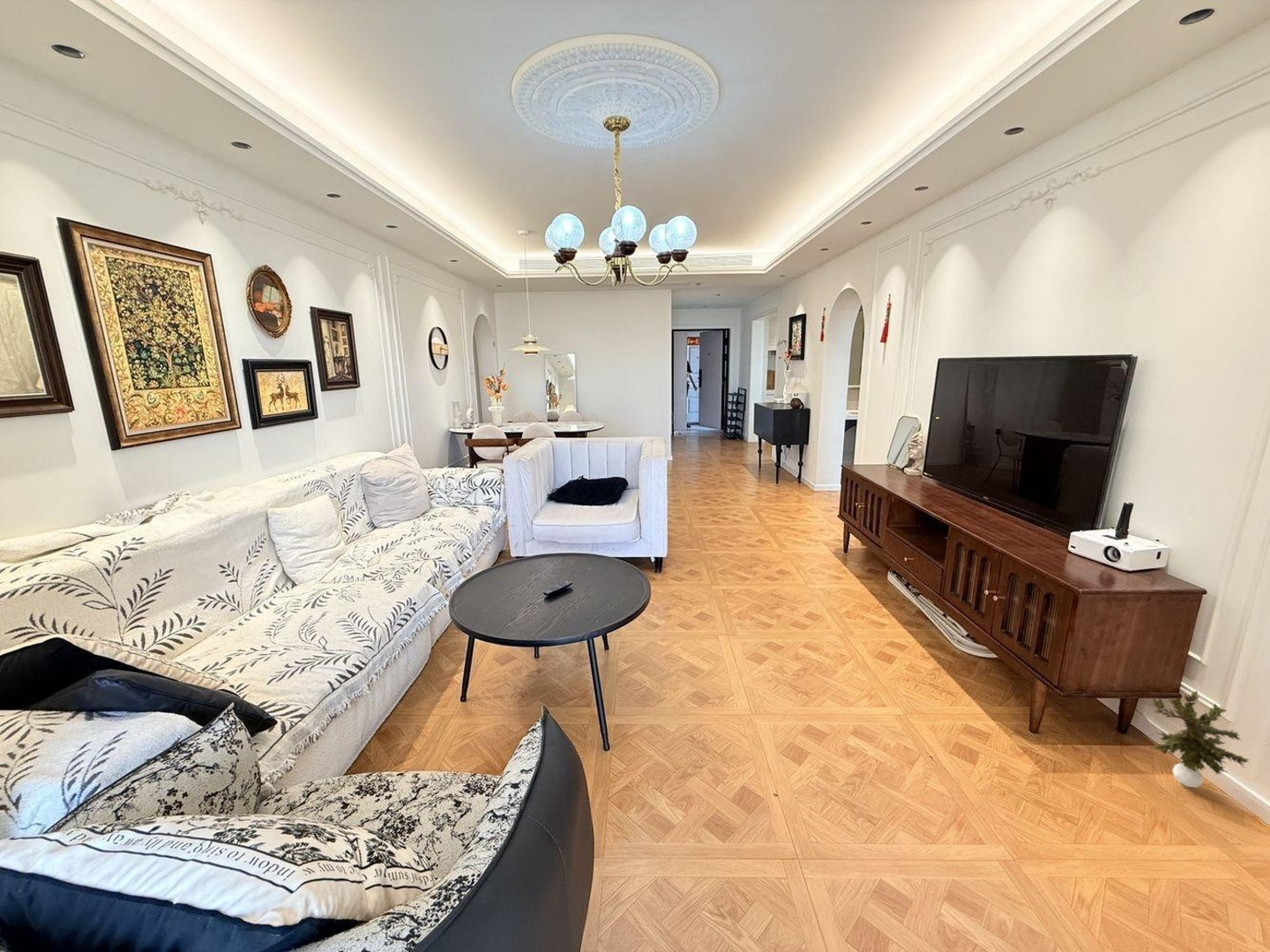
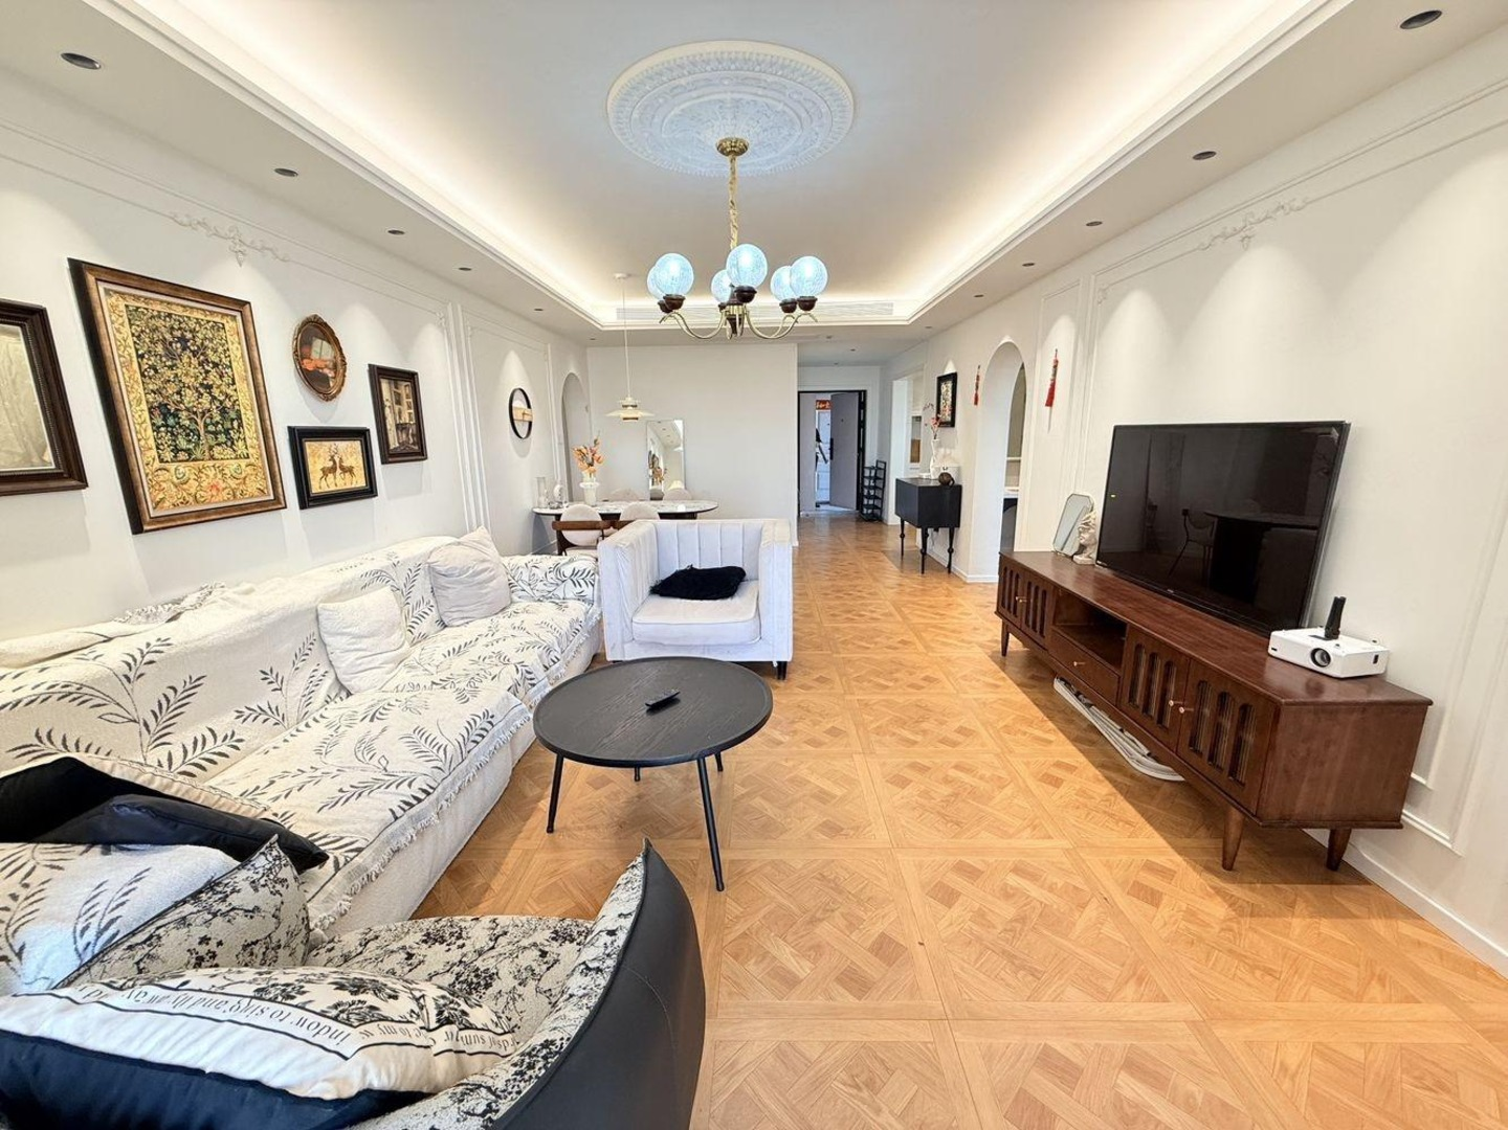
- potted plant (1188, 740)
